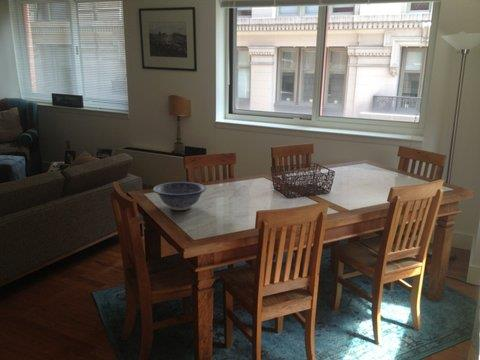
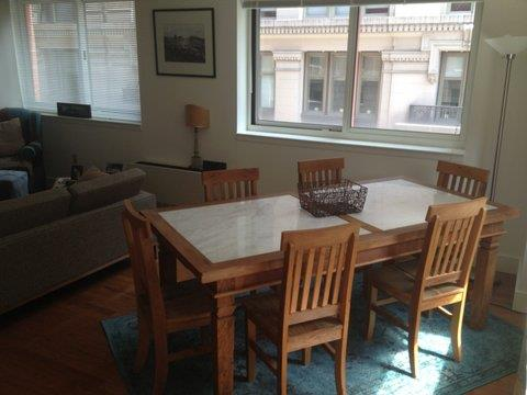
- decorative bowl (180, 197)
